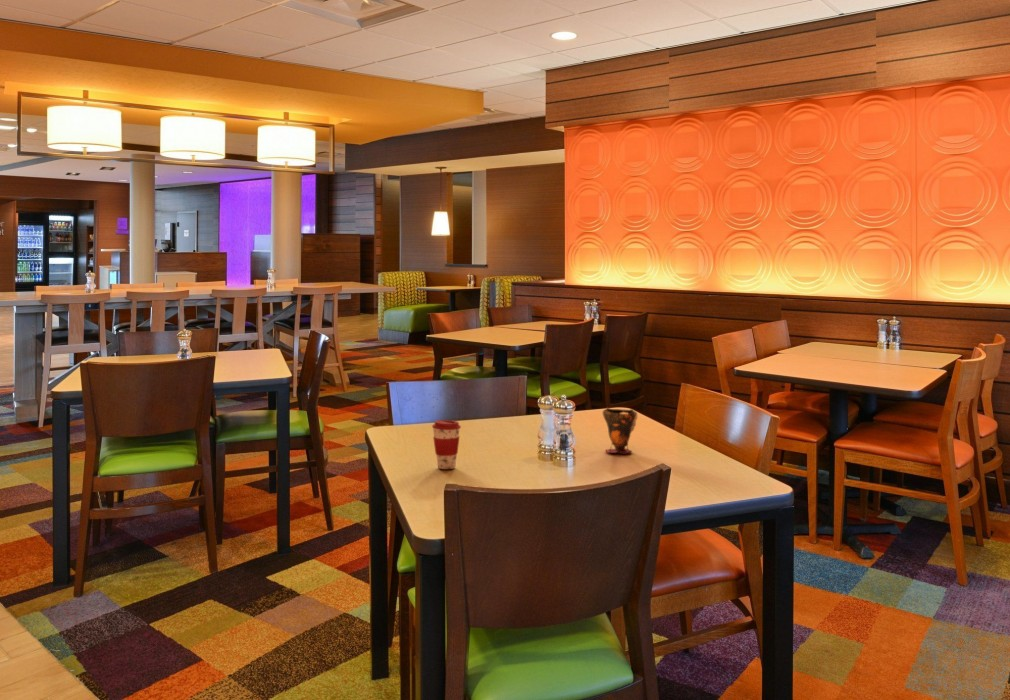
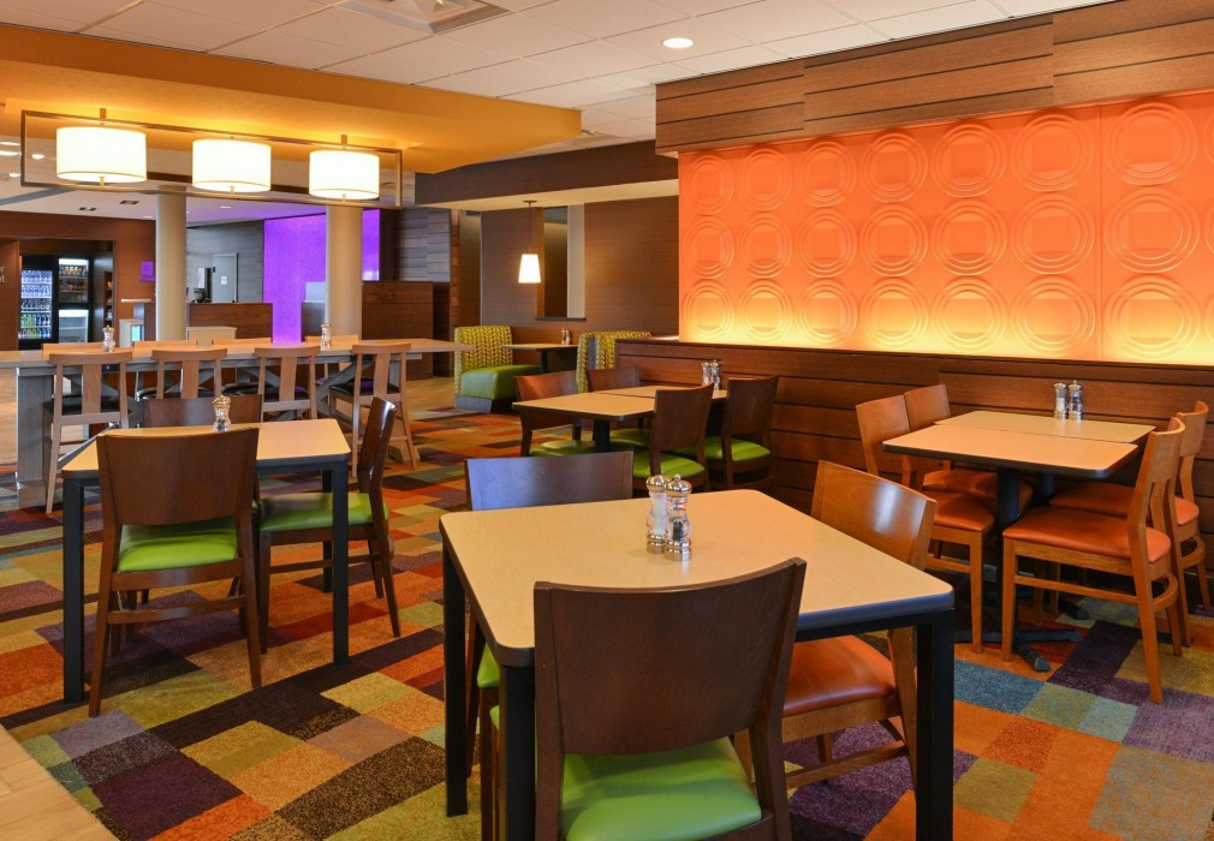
- coffee cup (446, 444)
- cup (619, 430)
